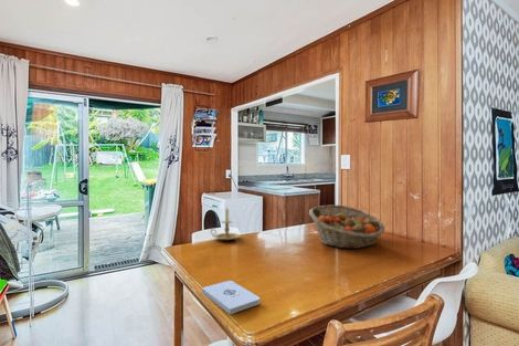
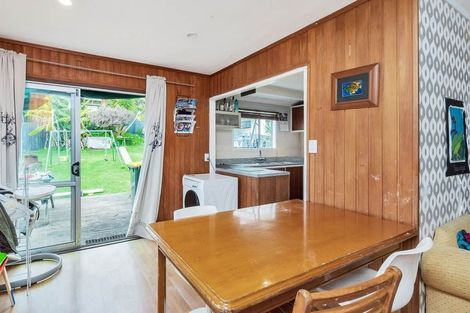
- notepad (230, 295)
- fruit basket (346, 224)
- candle holder (224, 222)
